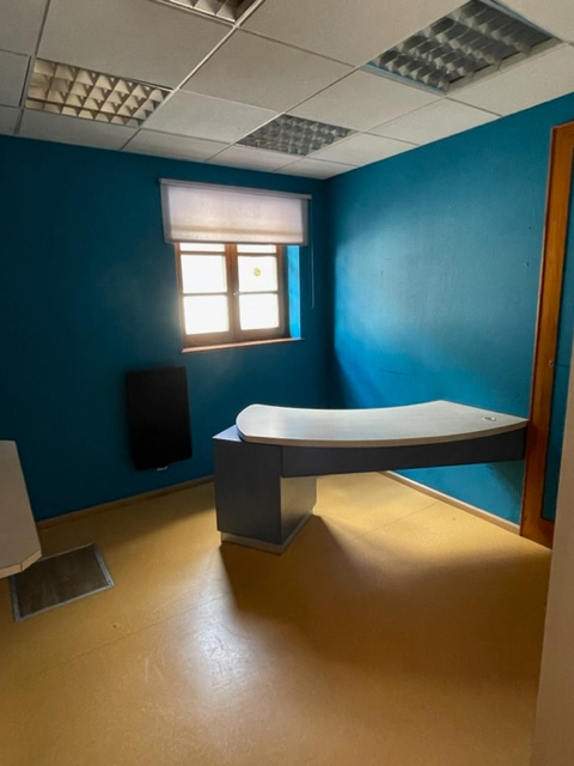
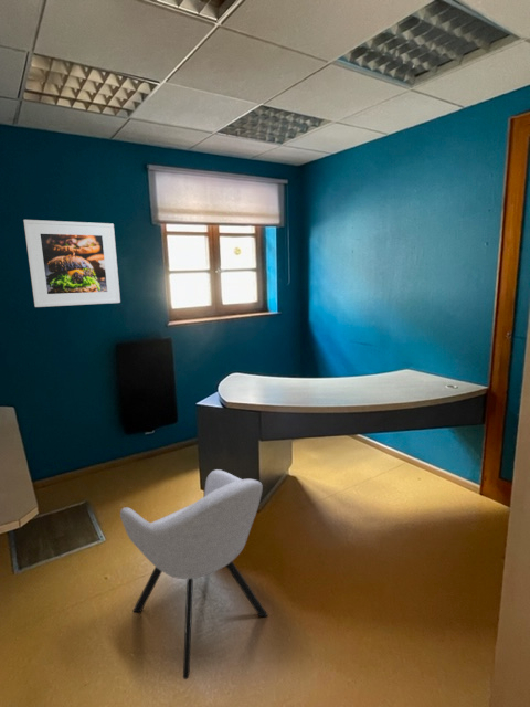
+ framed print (75, 264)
+ chair (200, 545)
